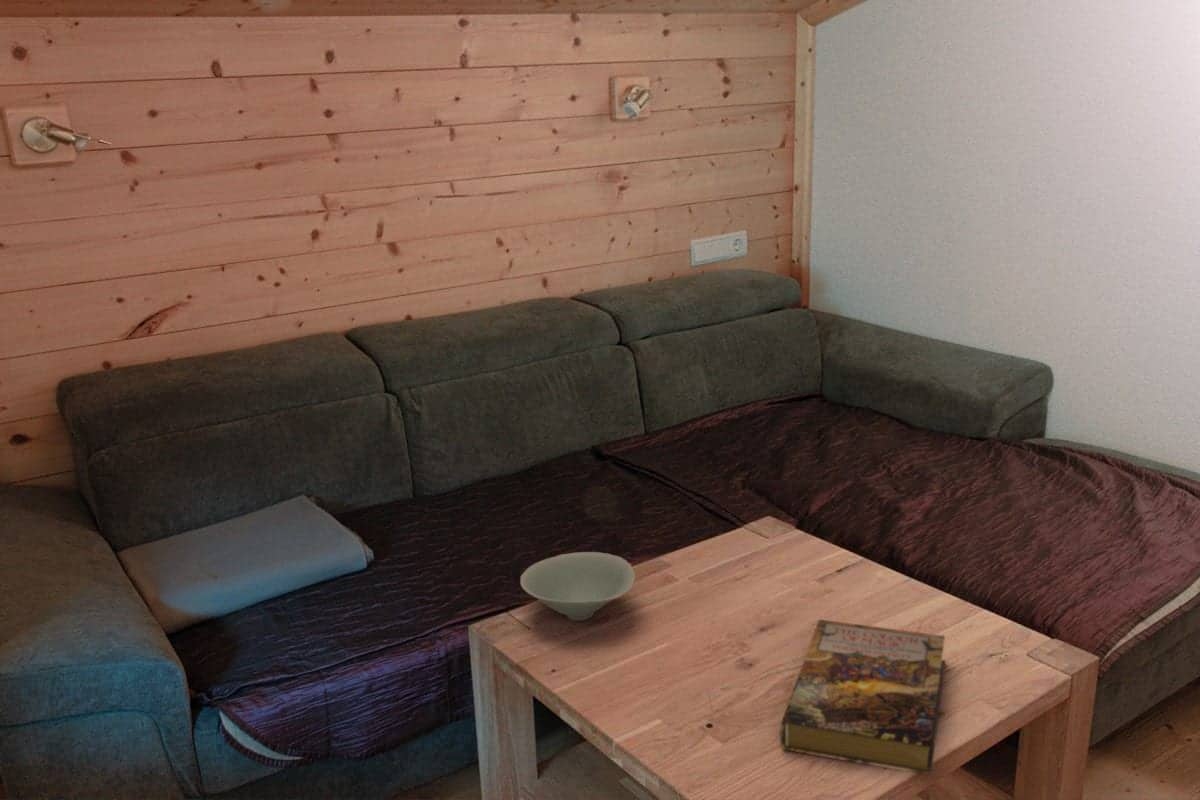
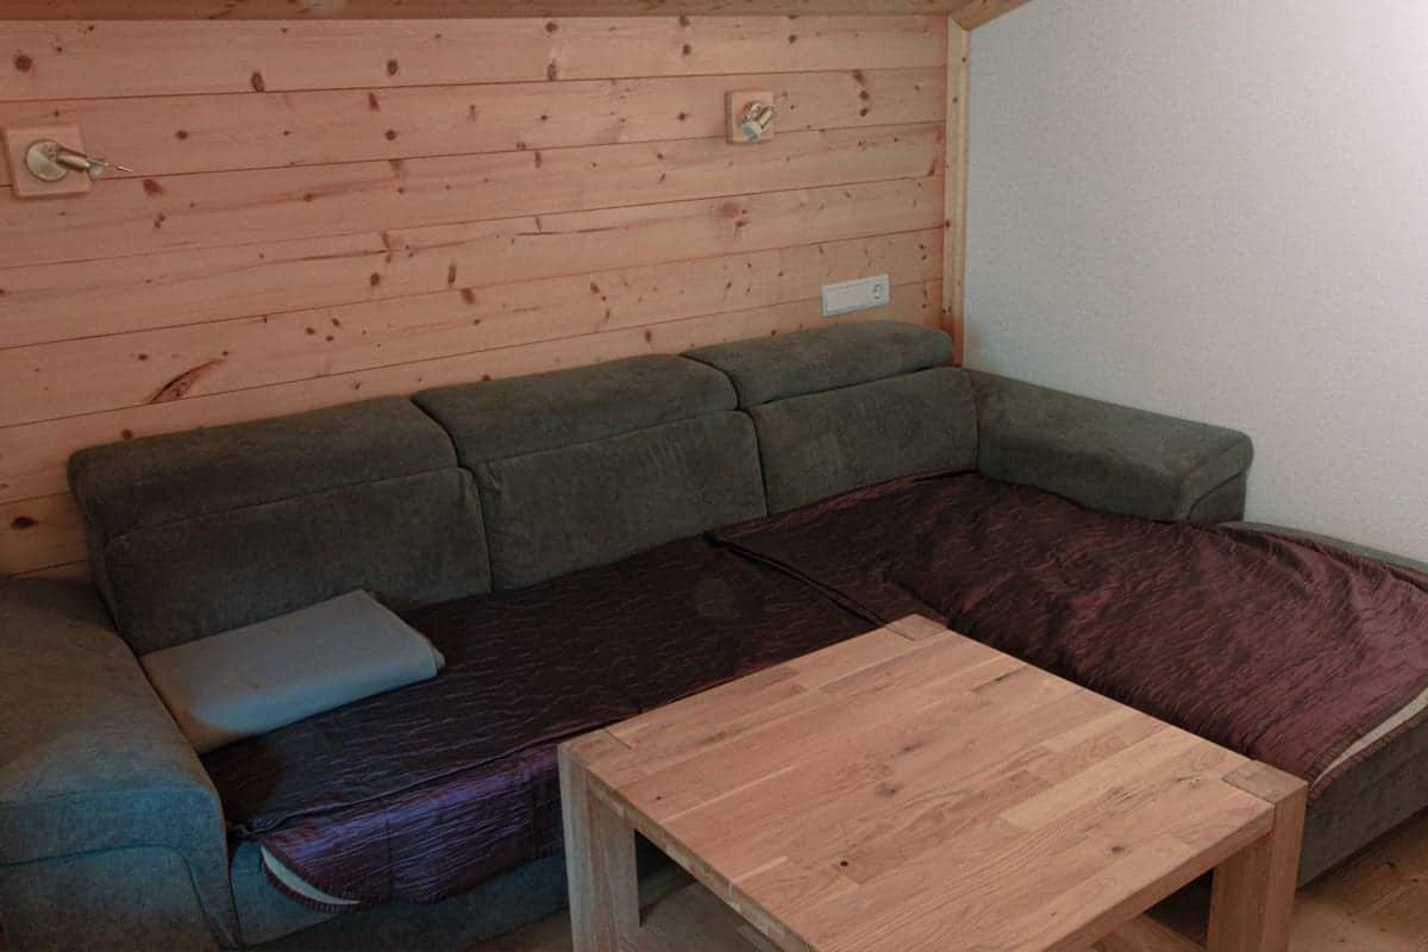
- book (867, 689)
- bowl (579, 595)
